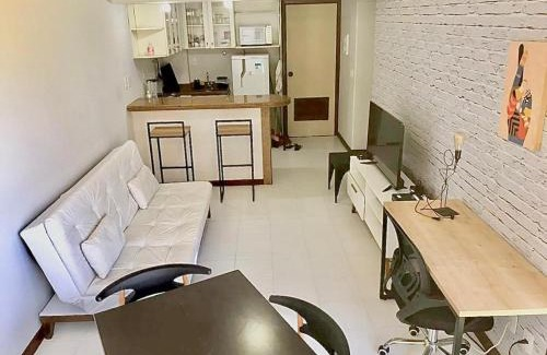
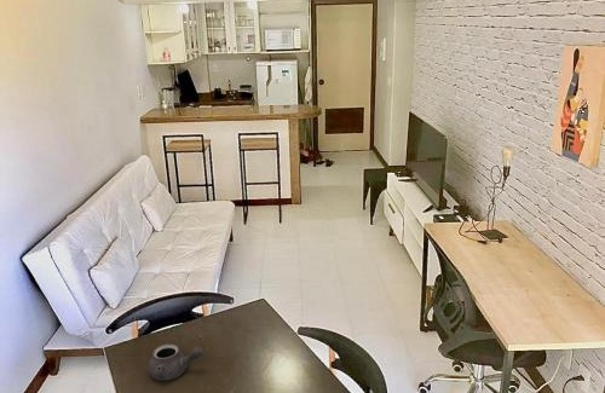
+ teapot (175, 360)
